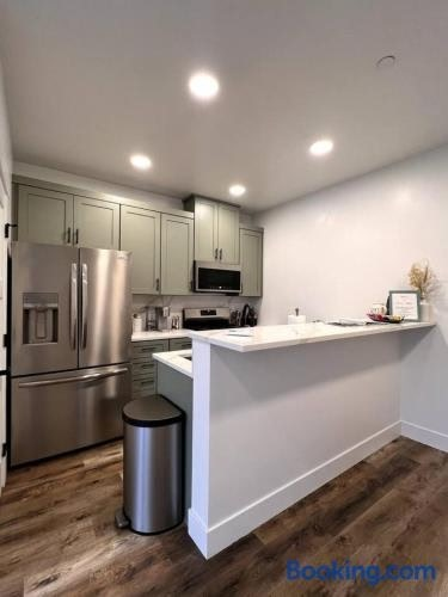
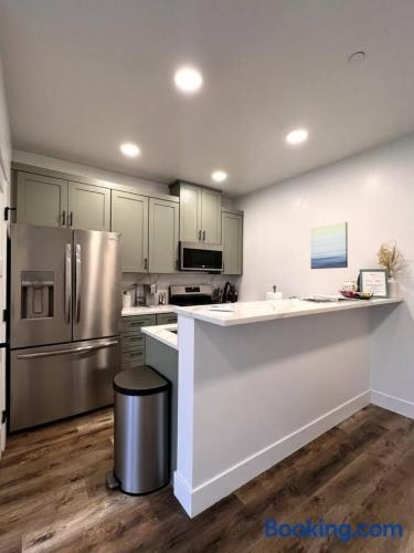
+ wall art (328, 247)
